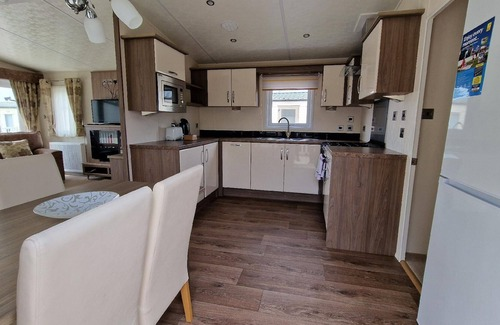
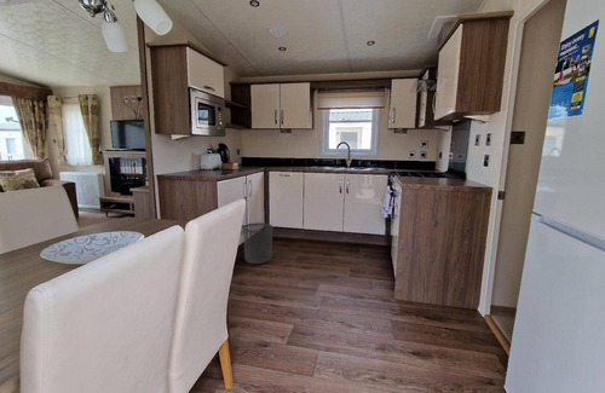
+ waste bin (258, 242)
